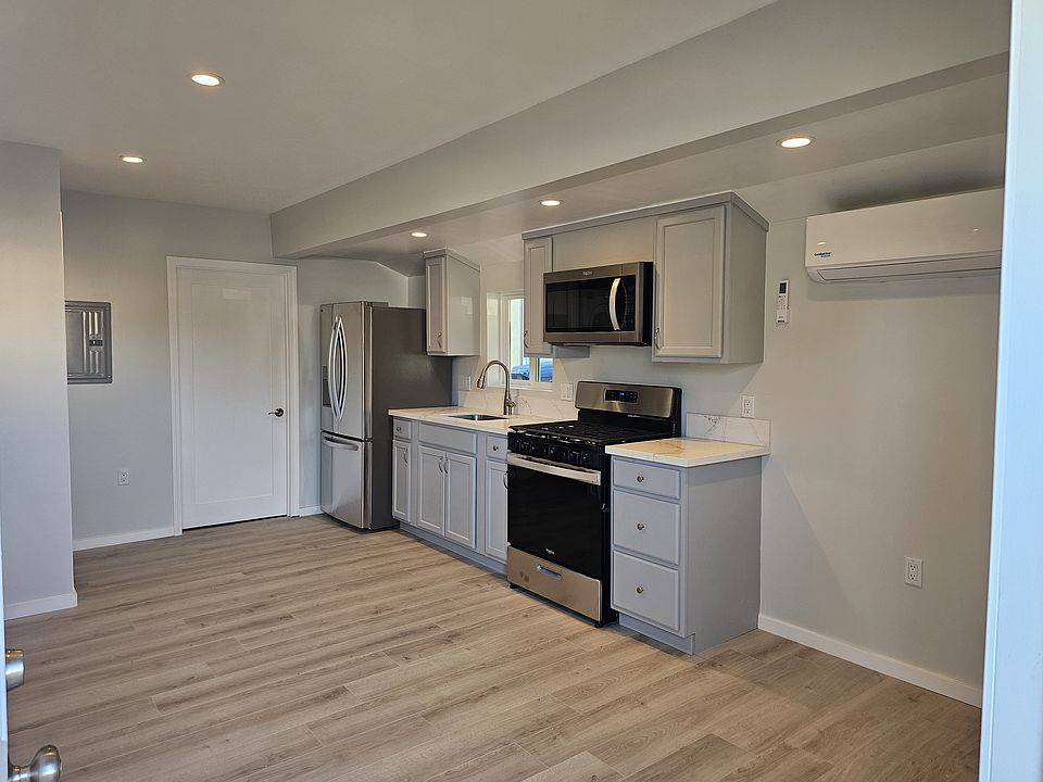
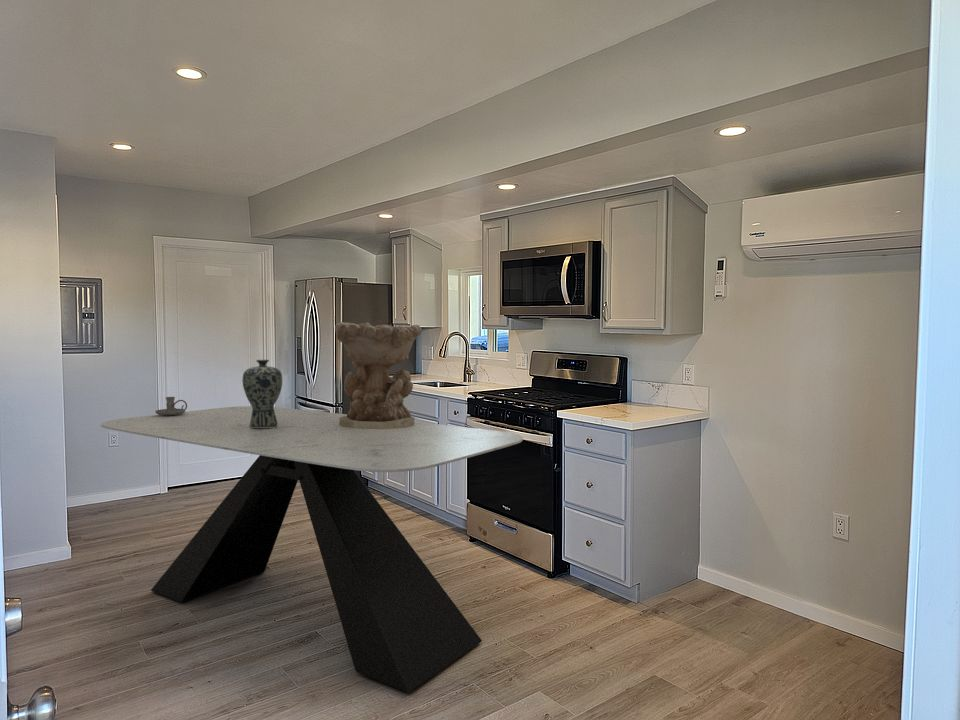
+ candle holder (173, 405)
+ decorative bowl (377, 373)
+ dining table (310, 518)
+ vase (262, 392)
